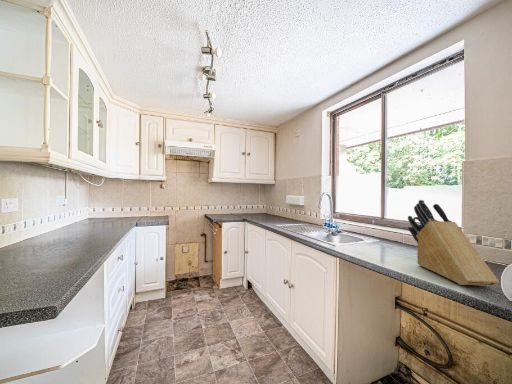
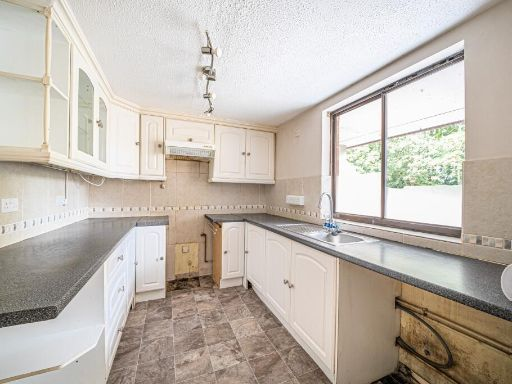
- knife block (443, 236)
